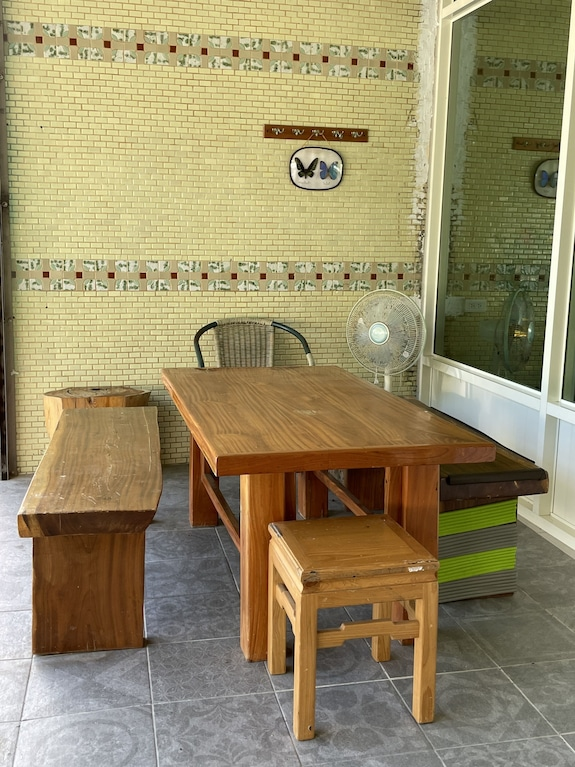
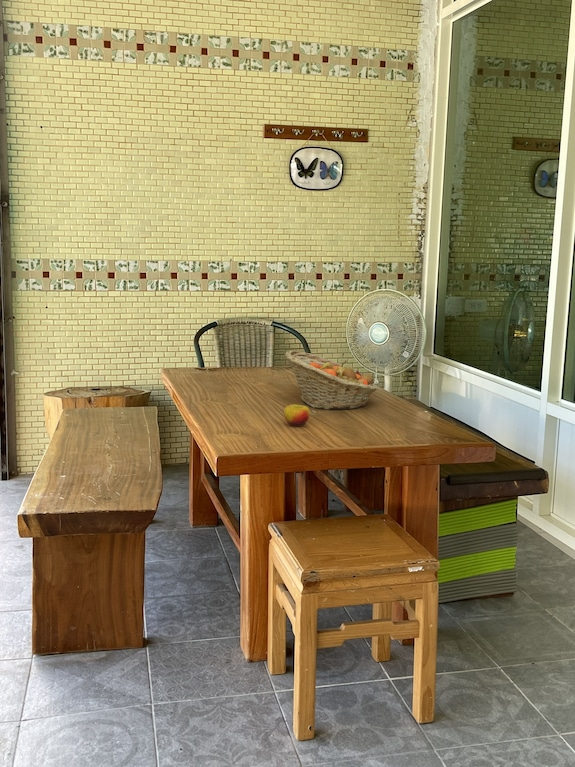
+ apple (296, 415)
+ fruit basket (330, 378)
